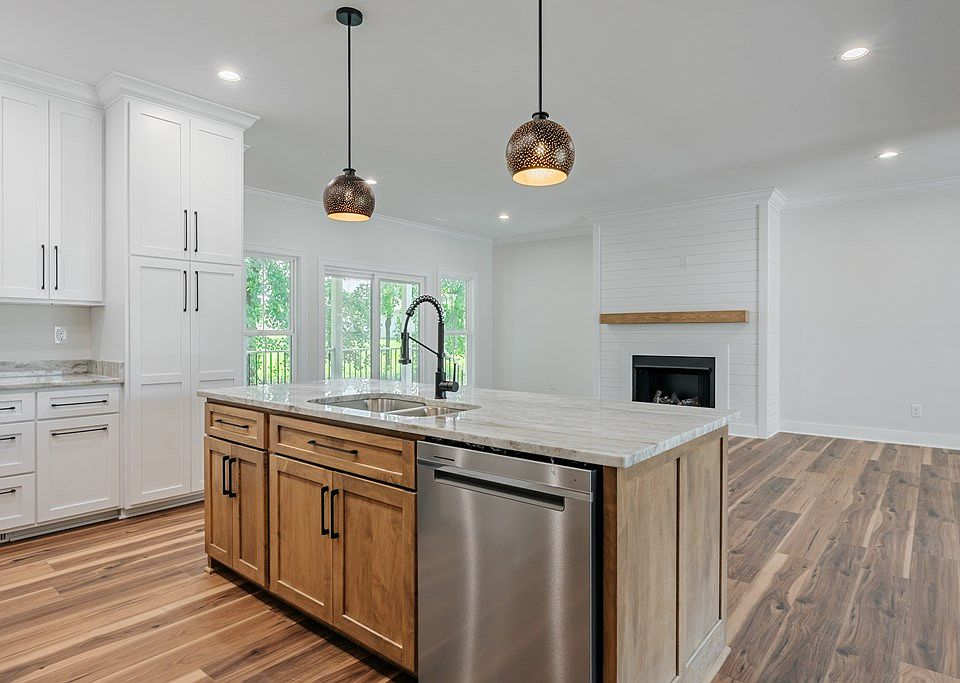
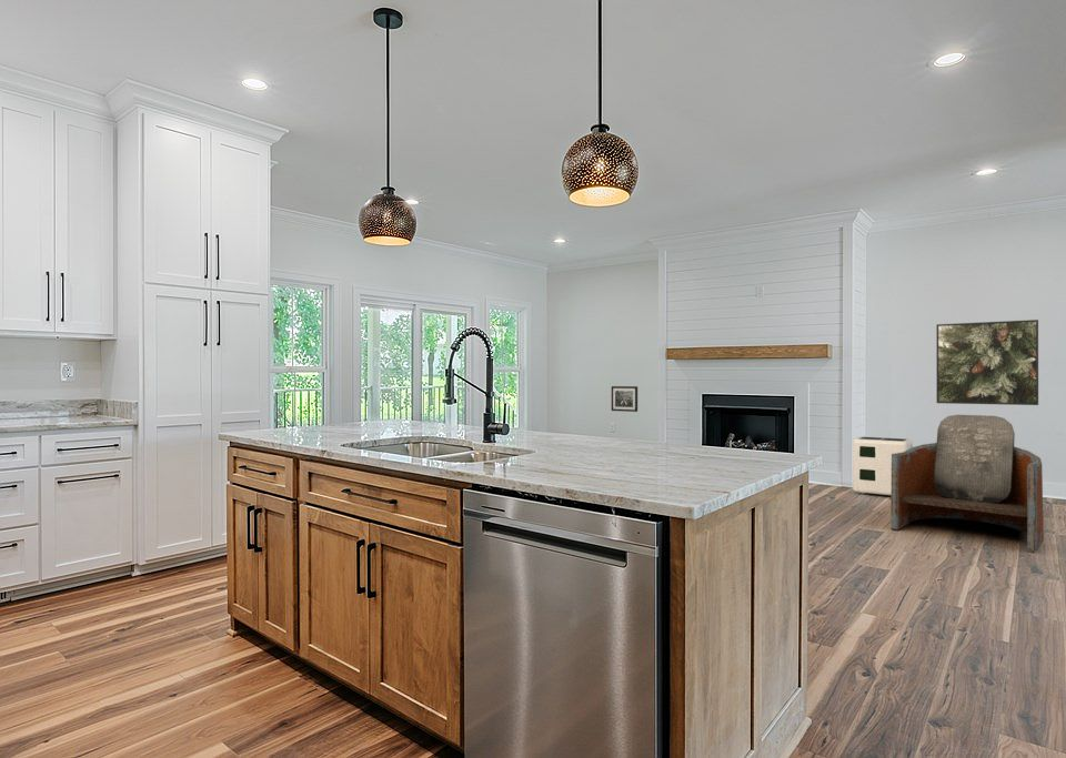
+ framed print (985, 363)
+ armchair (969, 473)
+ air purifier (882, 466)
+ wall art (624, 398)
